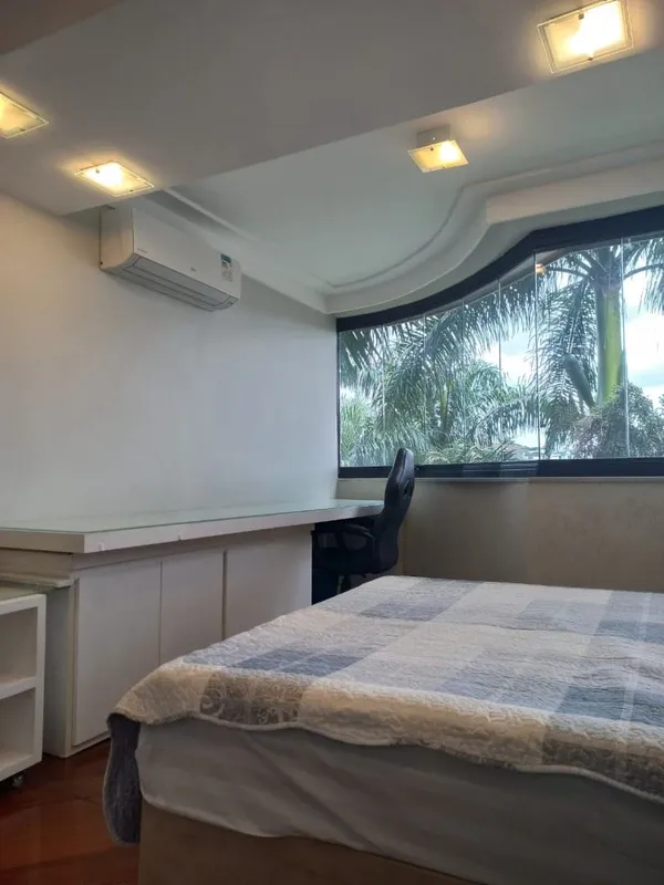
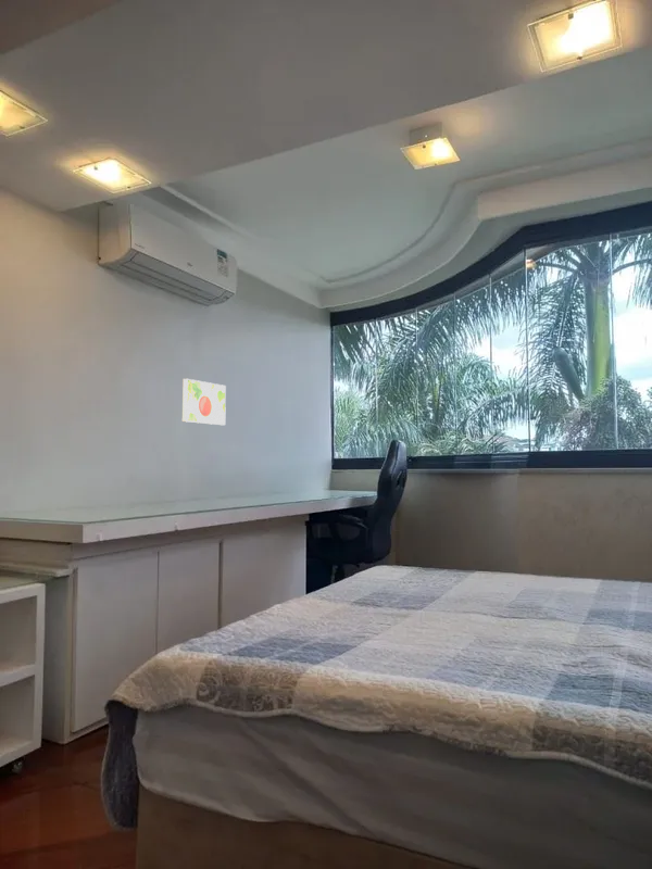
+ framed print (204, 402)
